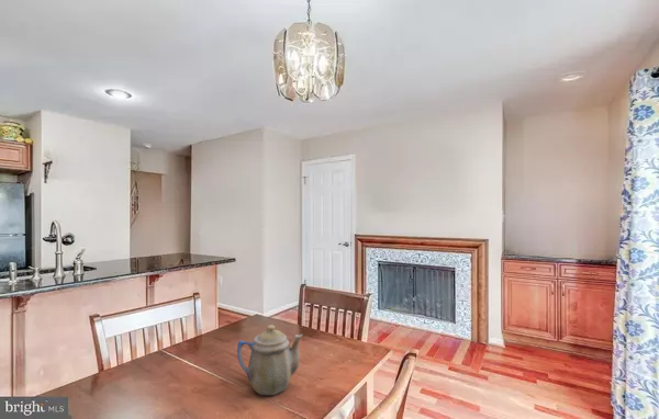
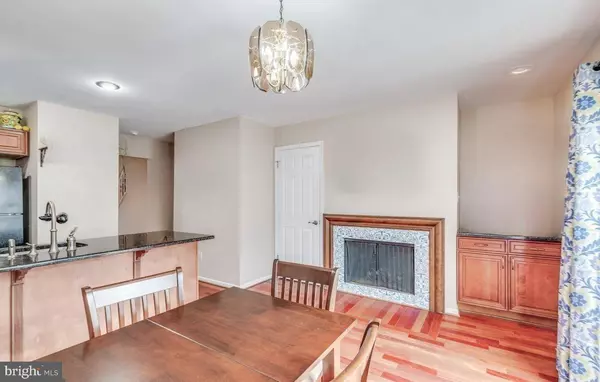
- teapot (270, 355)
